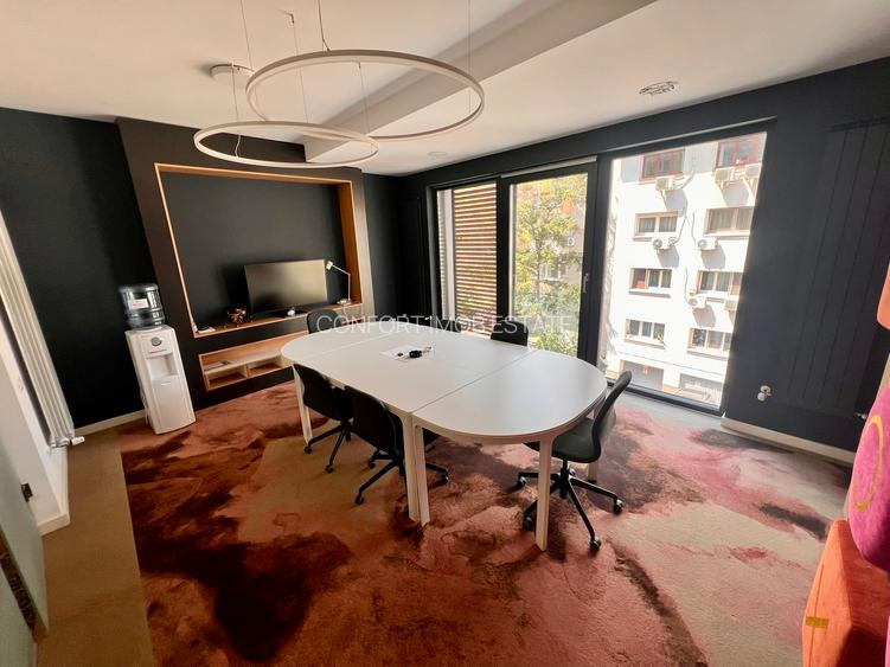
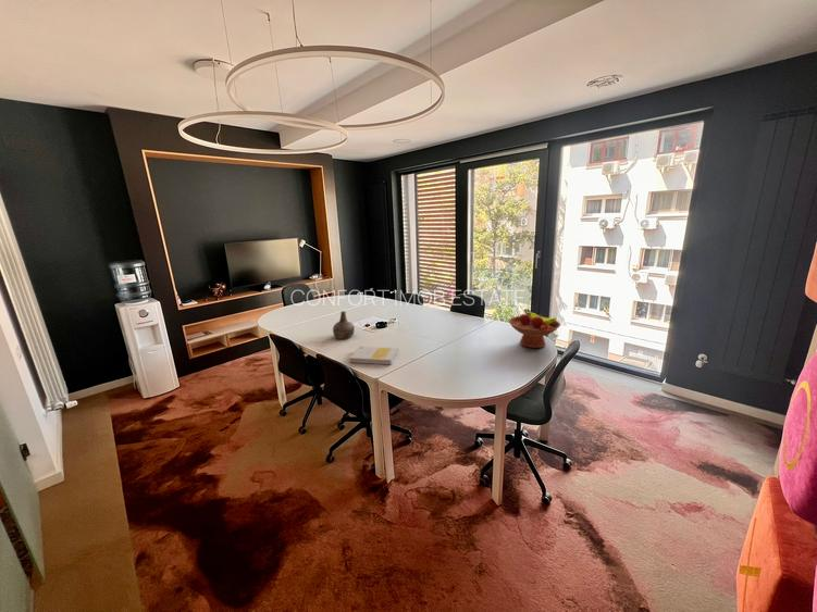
+ bottle (343, 324)
+ book (374, 354)
+ fruit bowl (533, 328)
